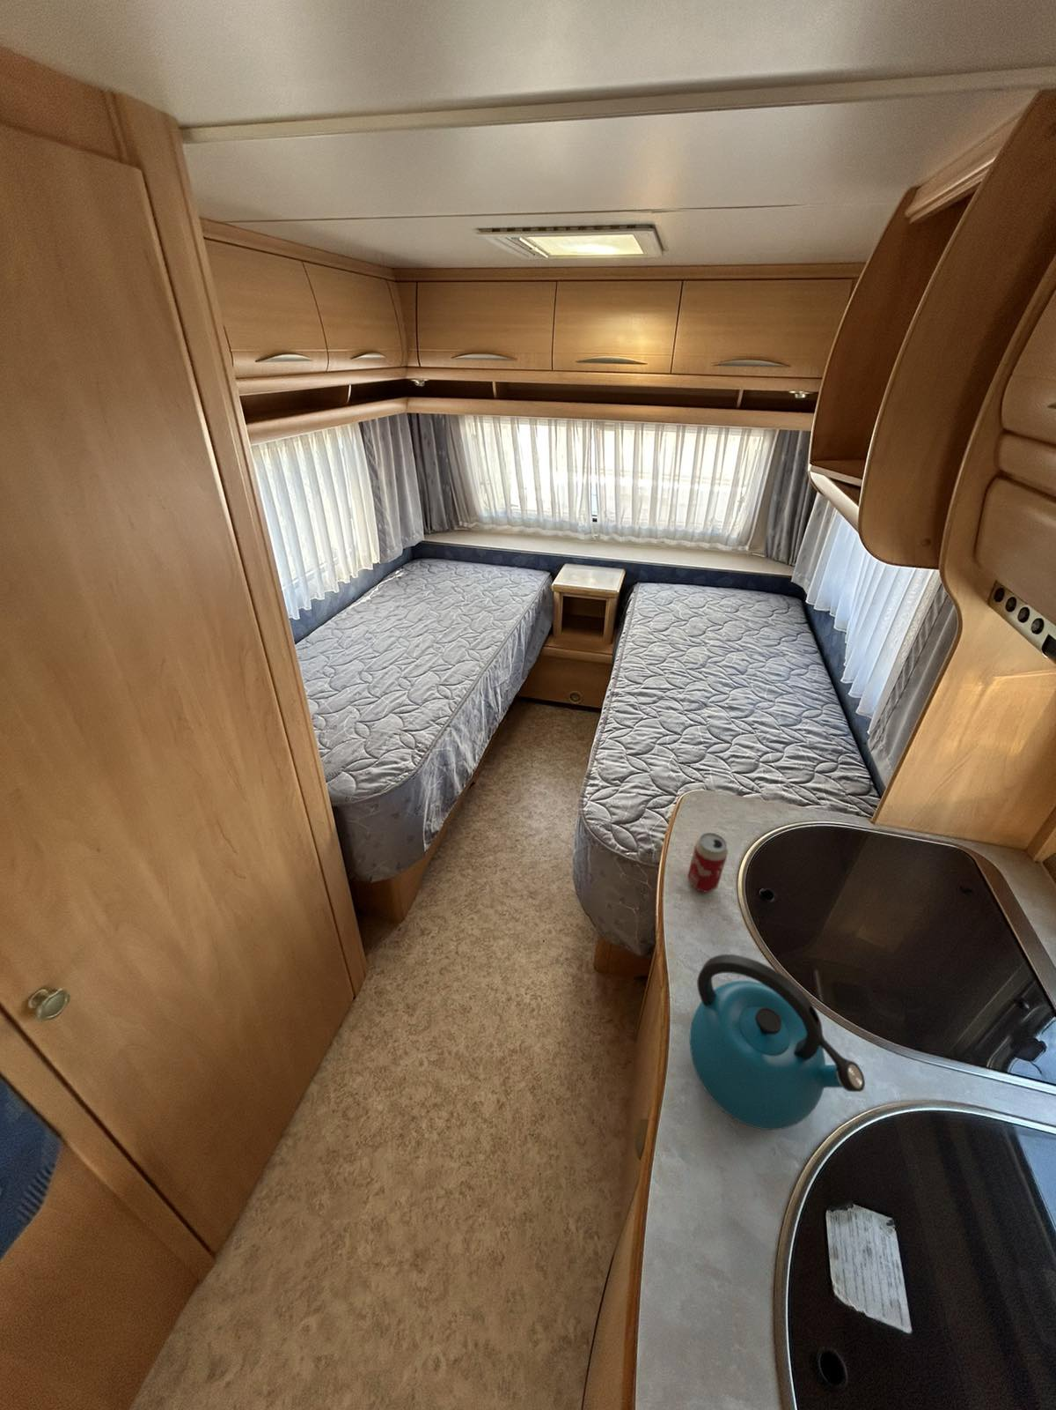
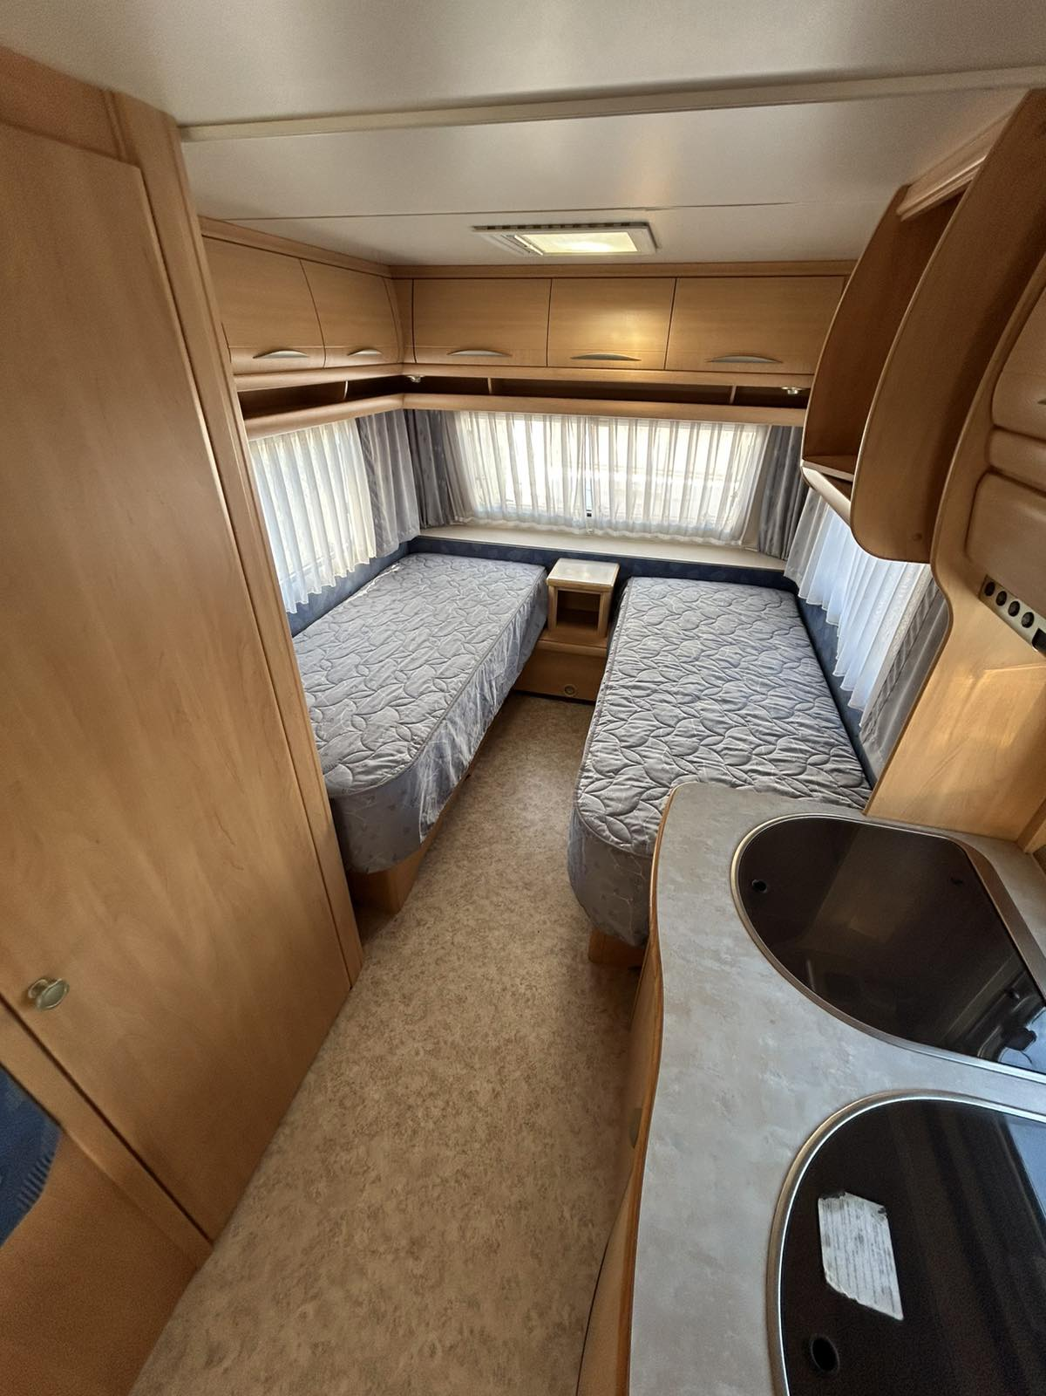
- beverage can (707, 863)
- kettle (771, 1036)
